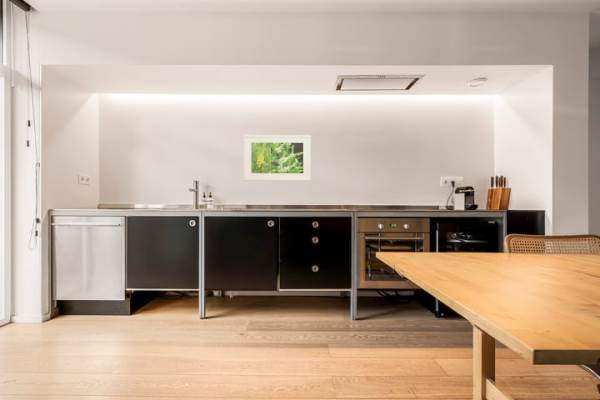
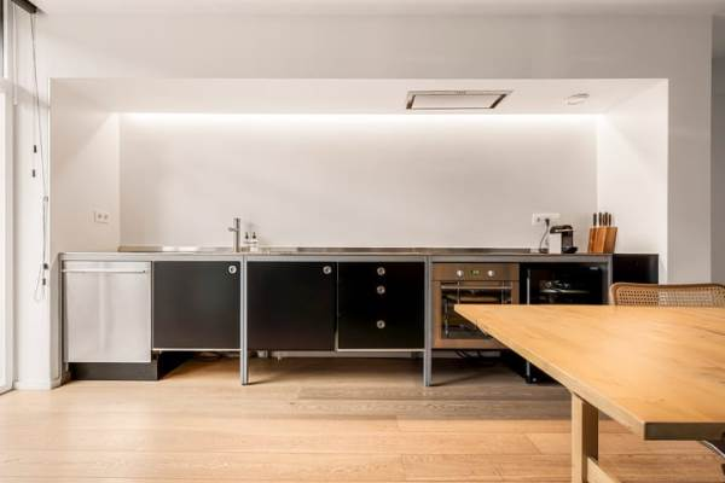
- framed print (277, 158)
